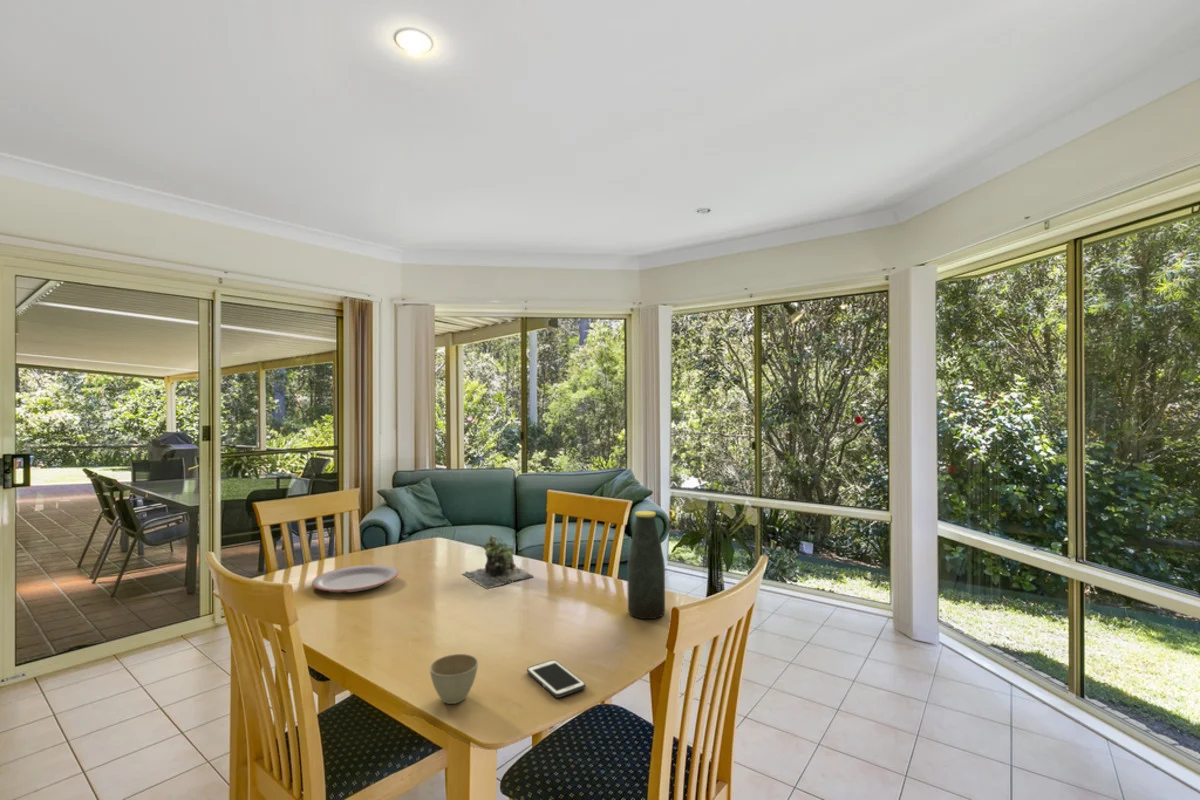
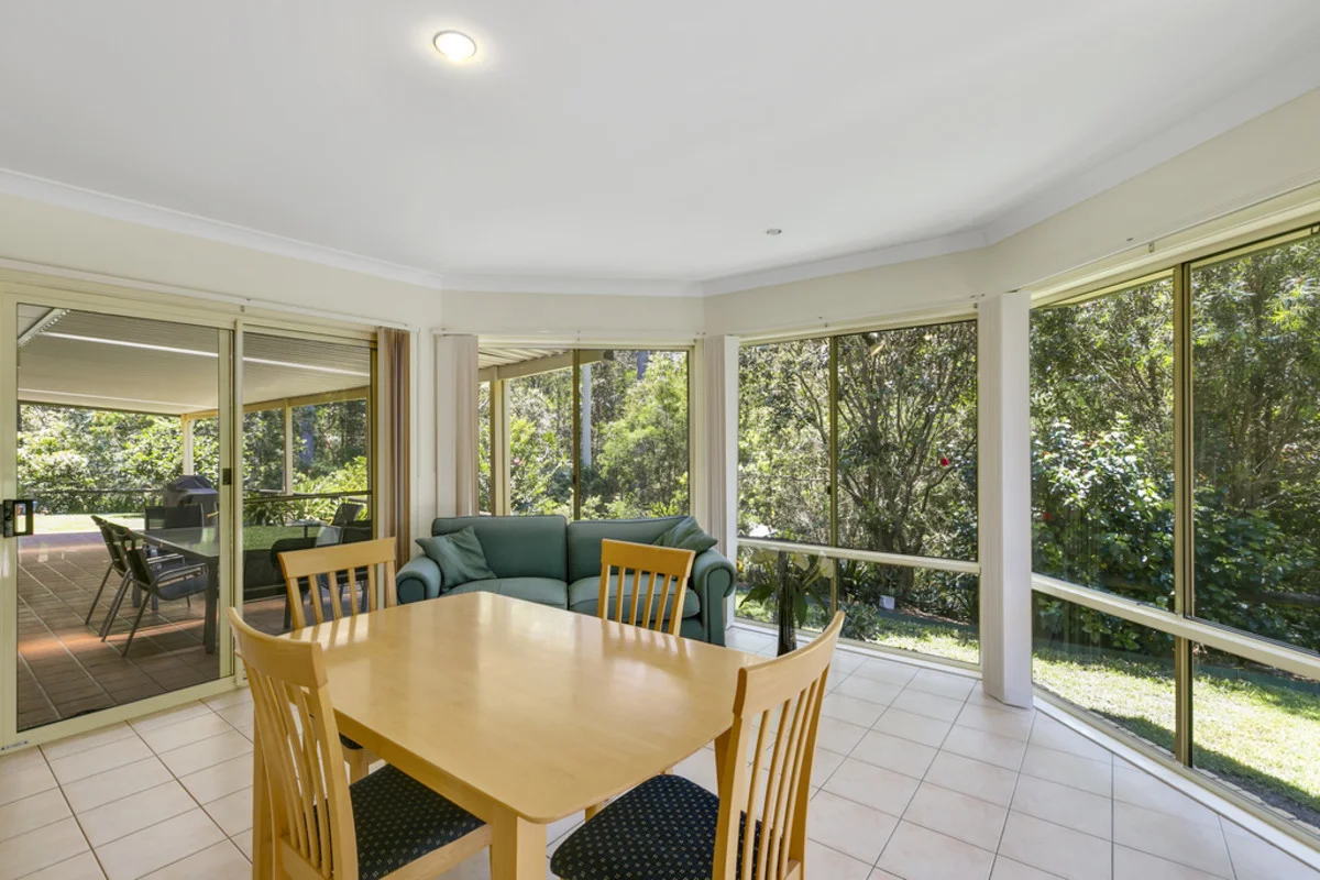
- plant (499, 557)
- cell phone (555, 677)
- bottle (645, 562)
- plate (356, 579)
- flower pot (454, 680)
